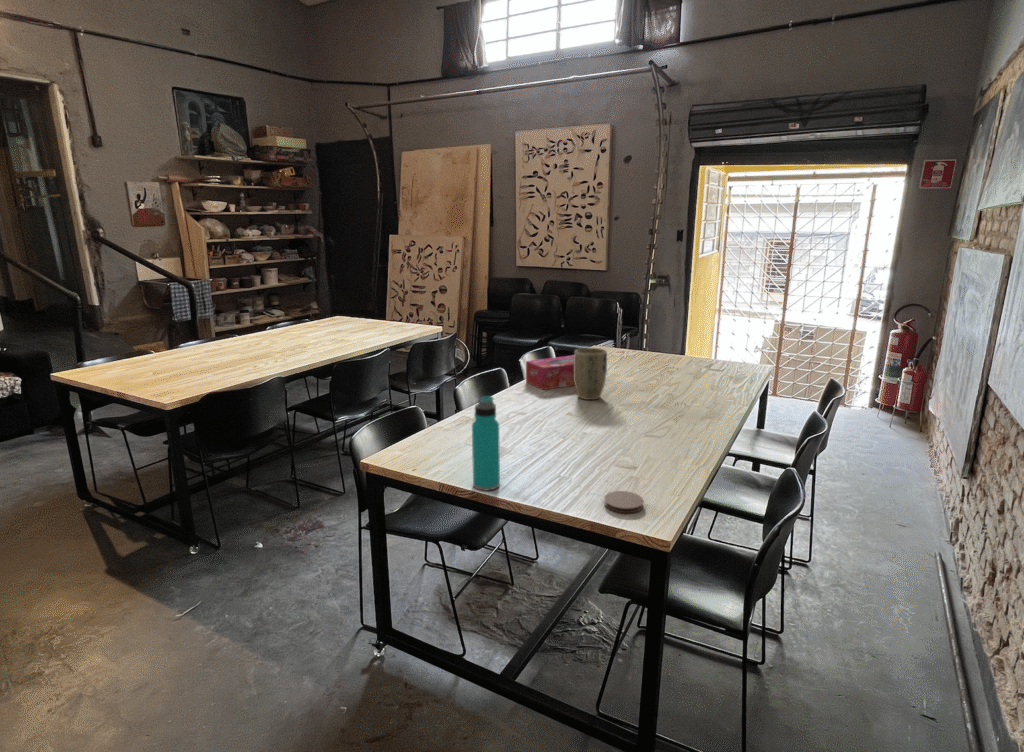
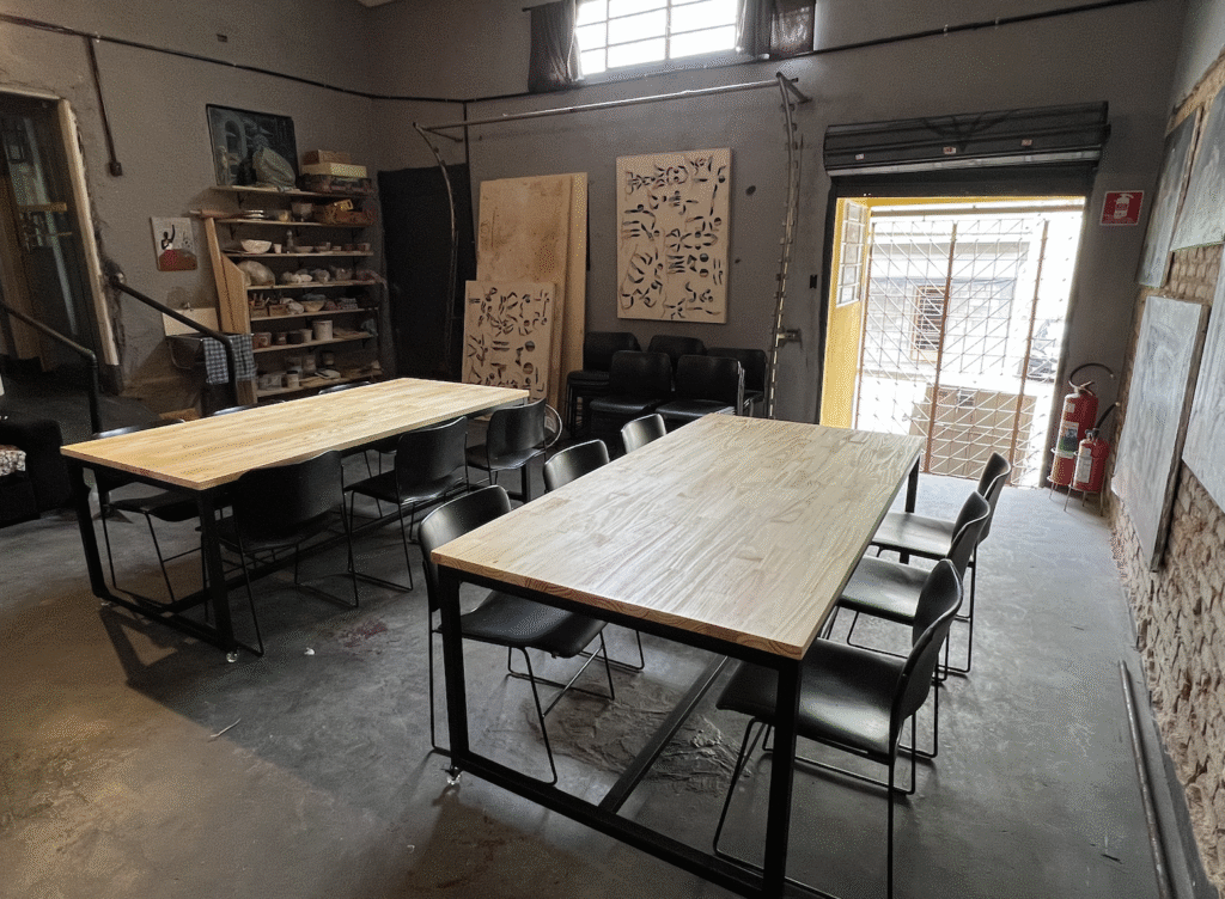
- tissue box (561, 371)
- water bottle (485, 442)
- coaster (623, 501)
- plant pot (590, 373)
